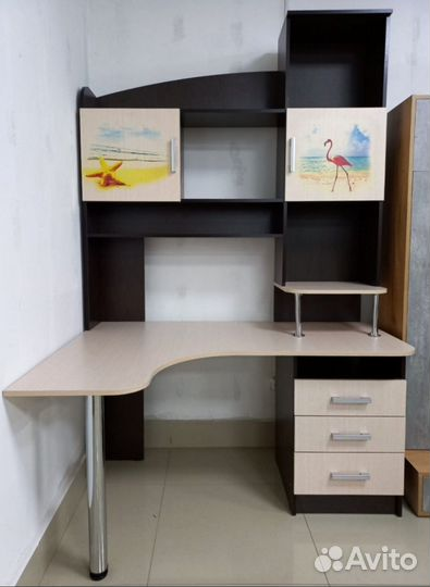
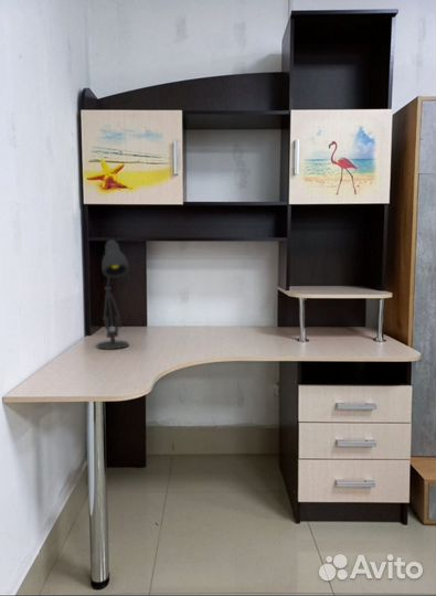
+ desk lamp (111, 295)
